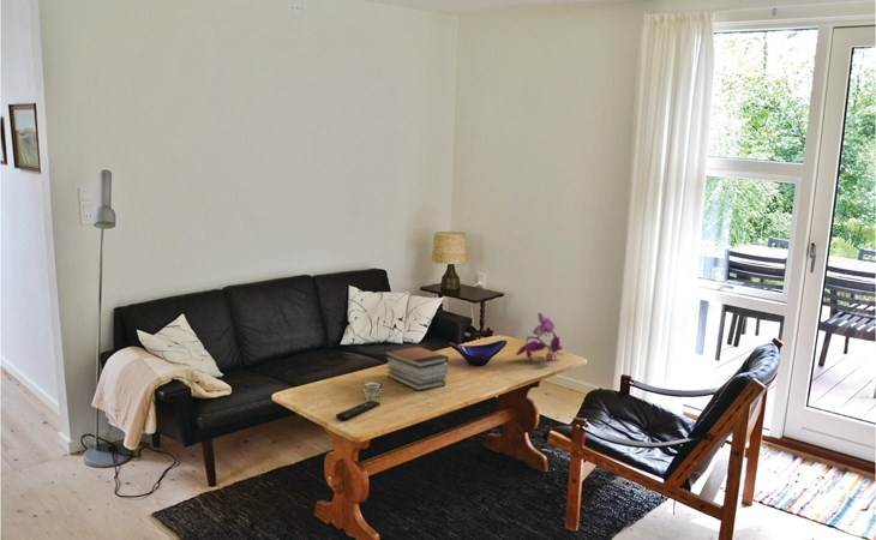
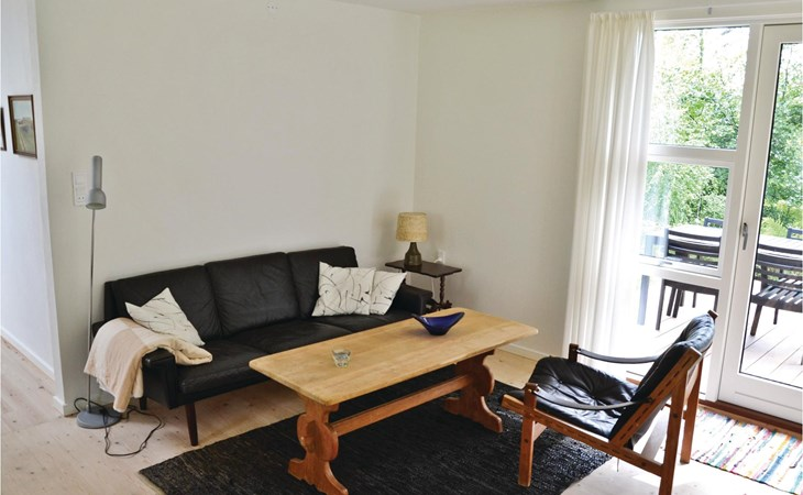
- flower (540, 336)
- remote control (358, 409)
- book stack (415, 366)
